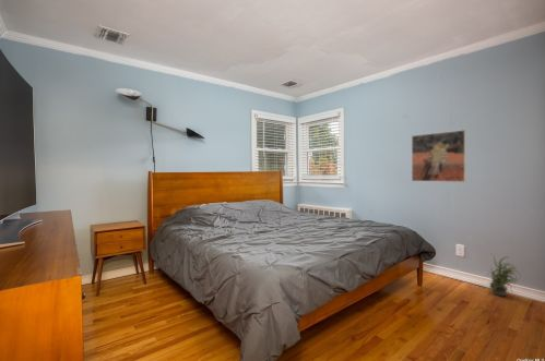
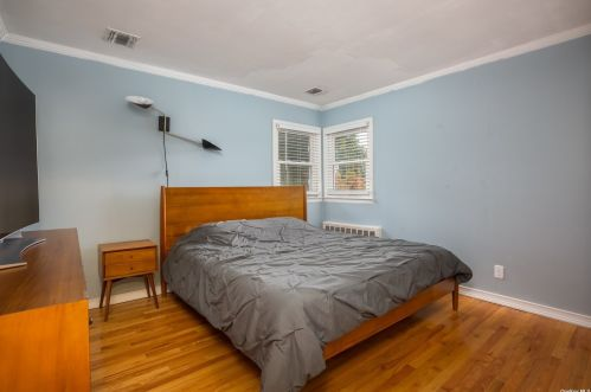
- potted plant (502, 276)
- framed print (437, 157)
